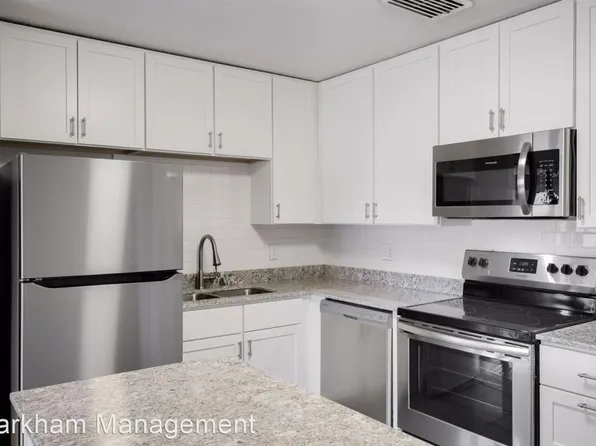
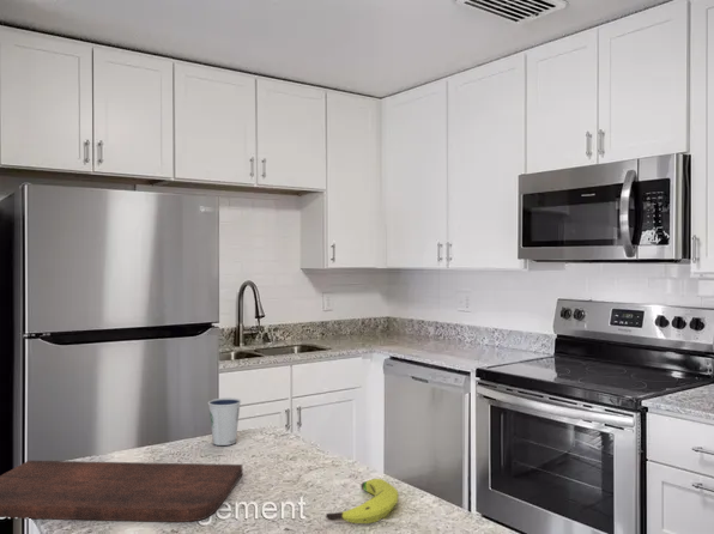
+ cutting board (108, 487)
+ banana (365, 502)
+ dixie cup (224, 421)
